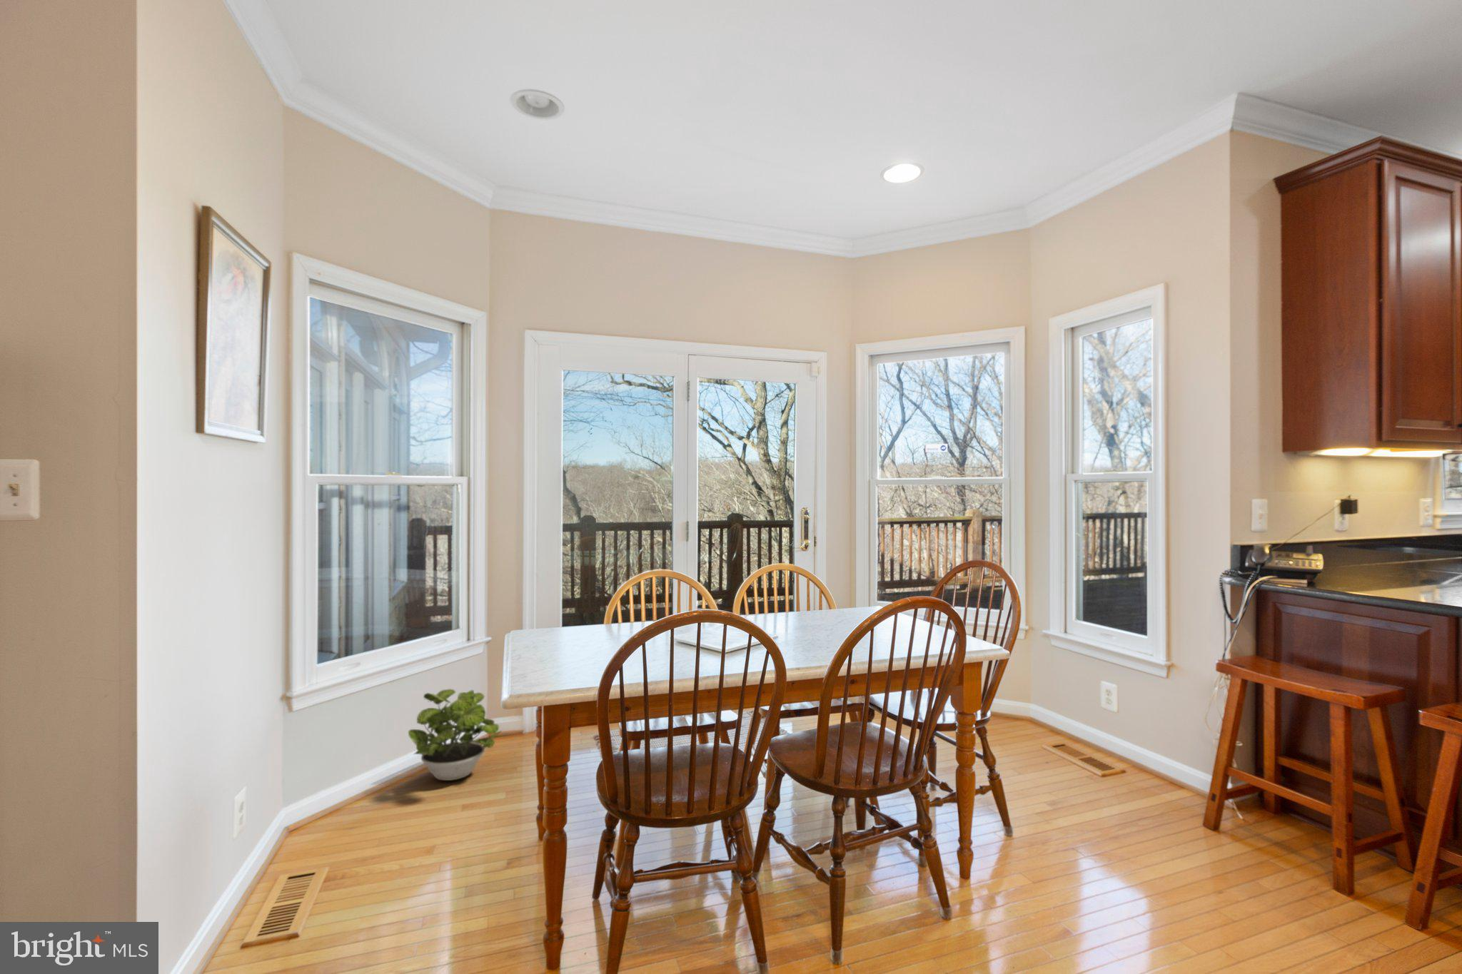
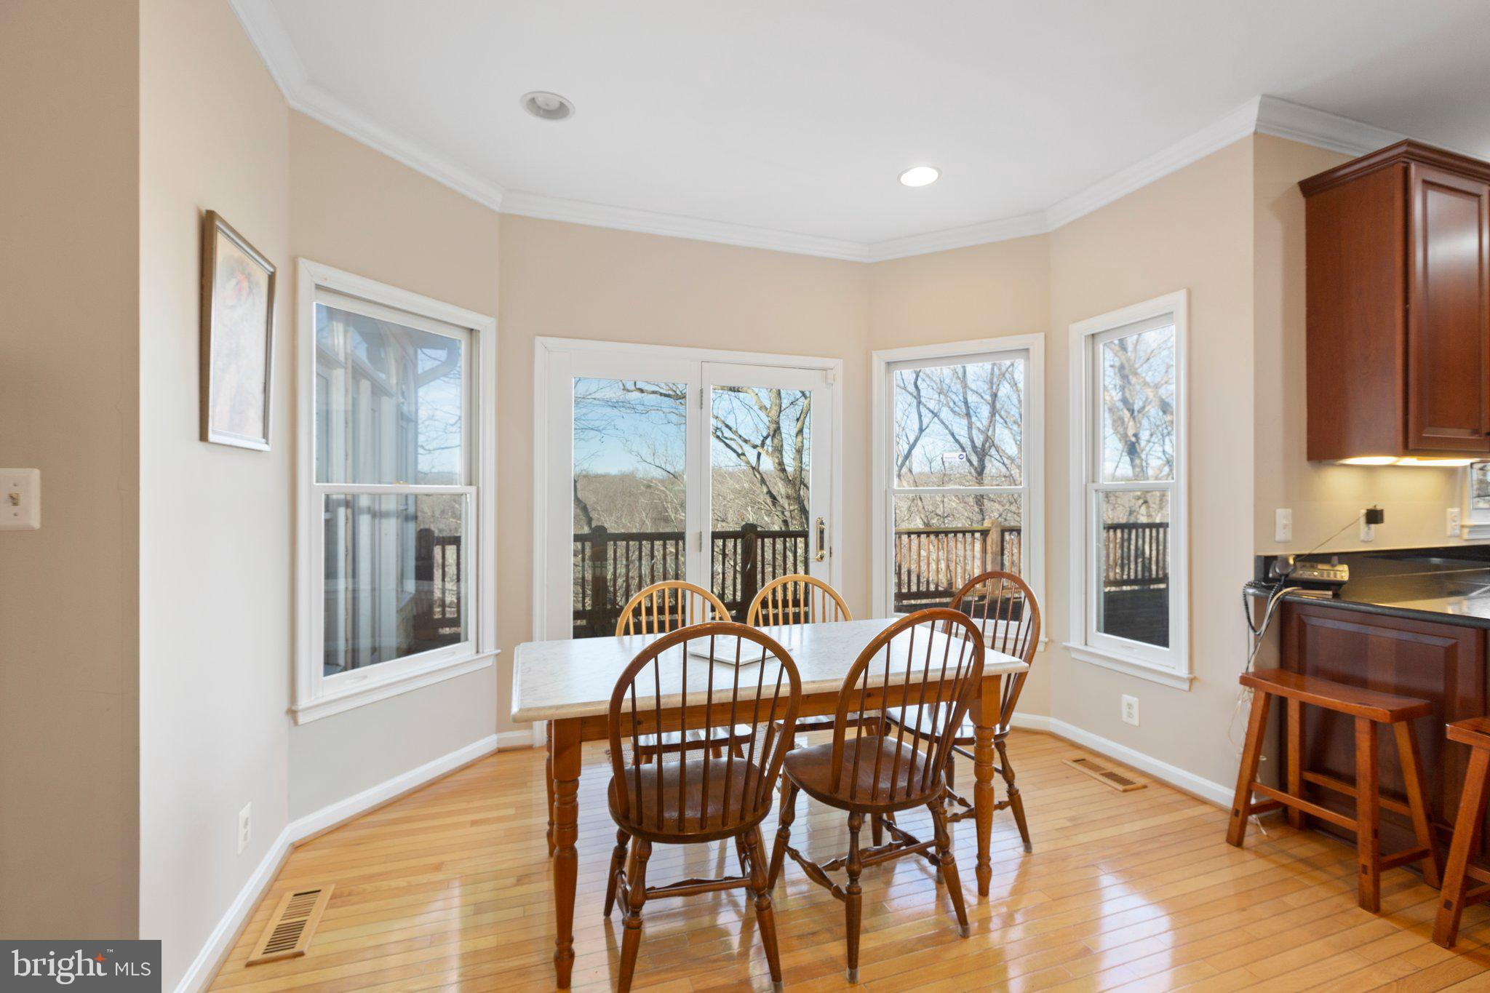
- potted plant (454, 732)
